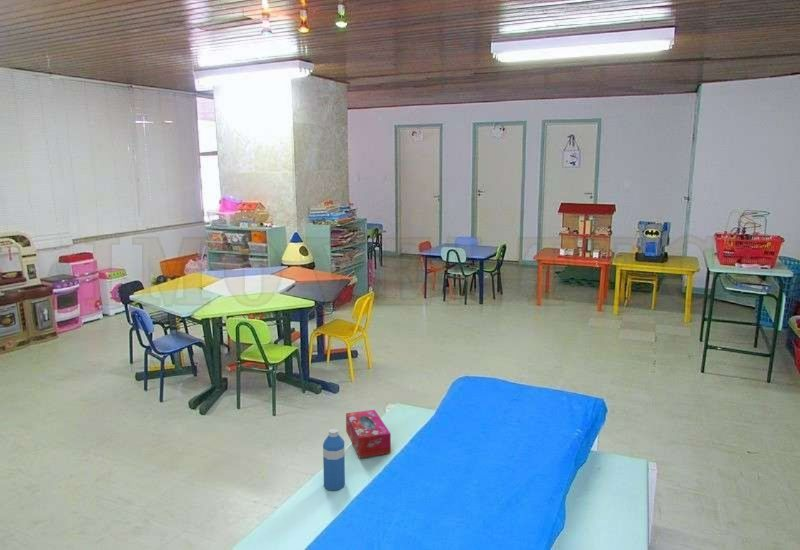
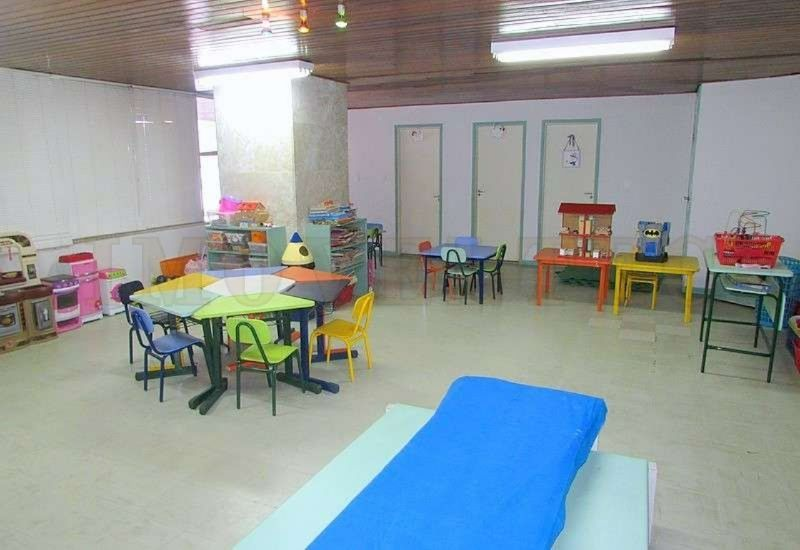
- water bottle (334, 457)
- tissue box (367, 432)
